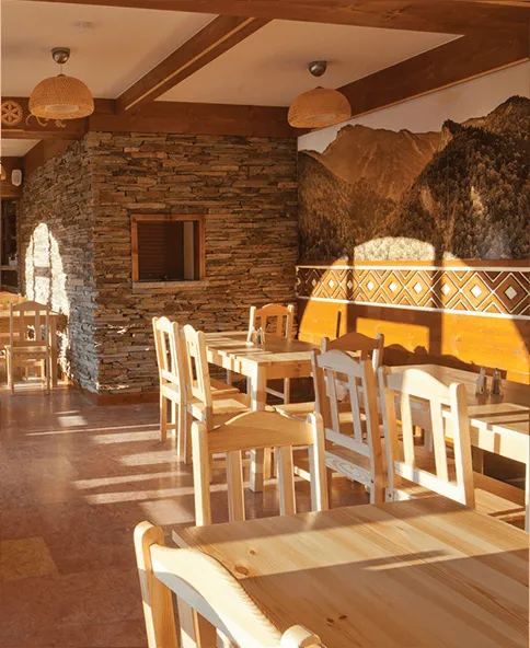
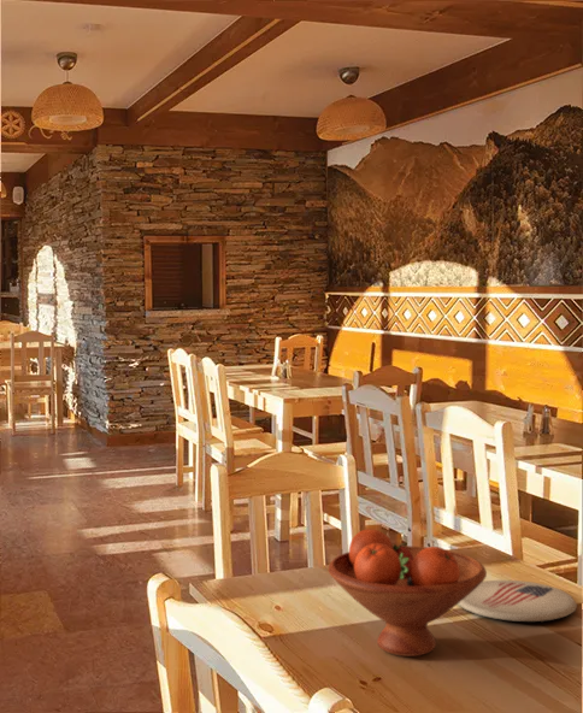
+ plate (514, 597)
+ fruit bowl (406, 590)
